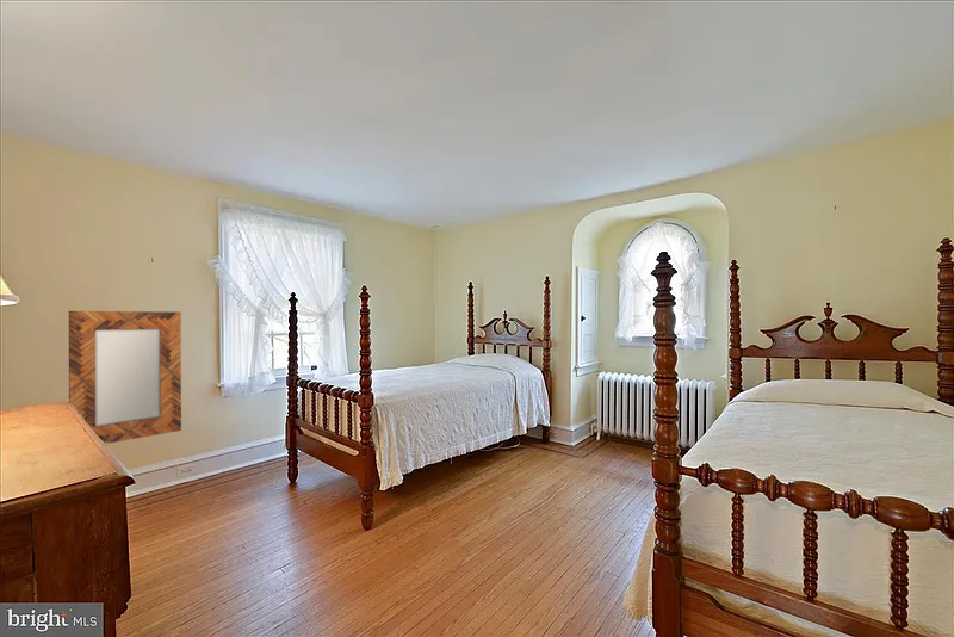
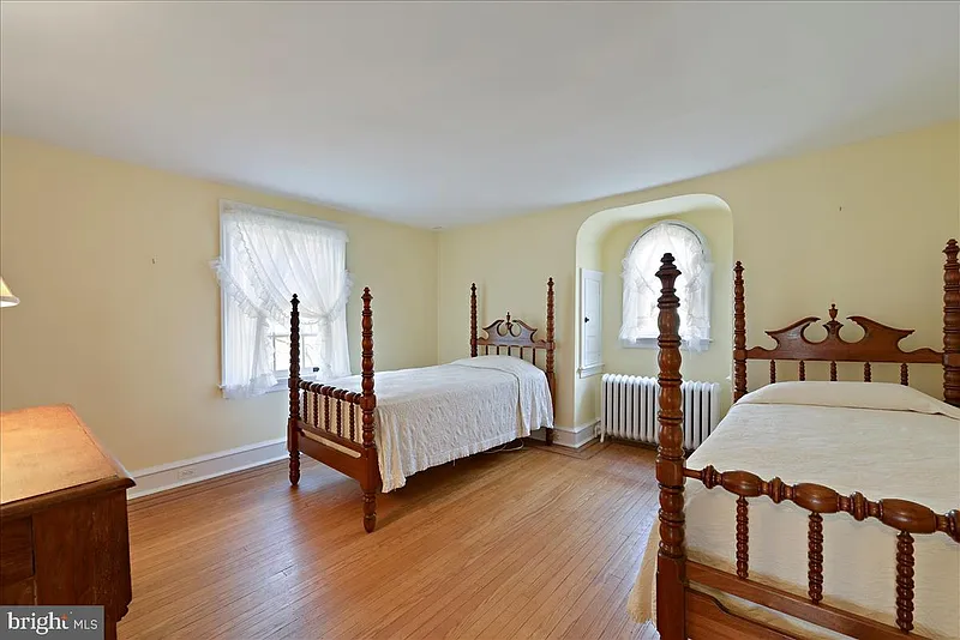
- home mirror (129, 375)
